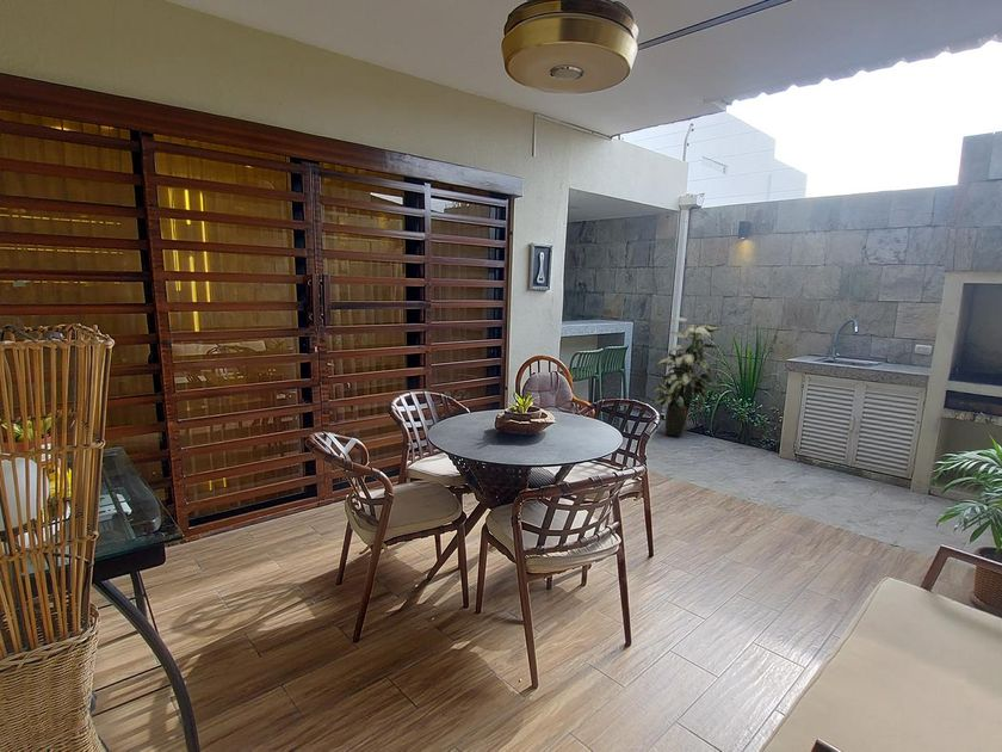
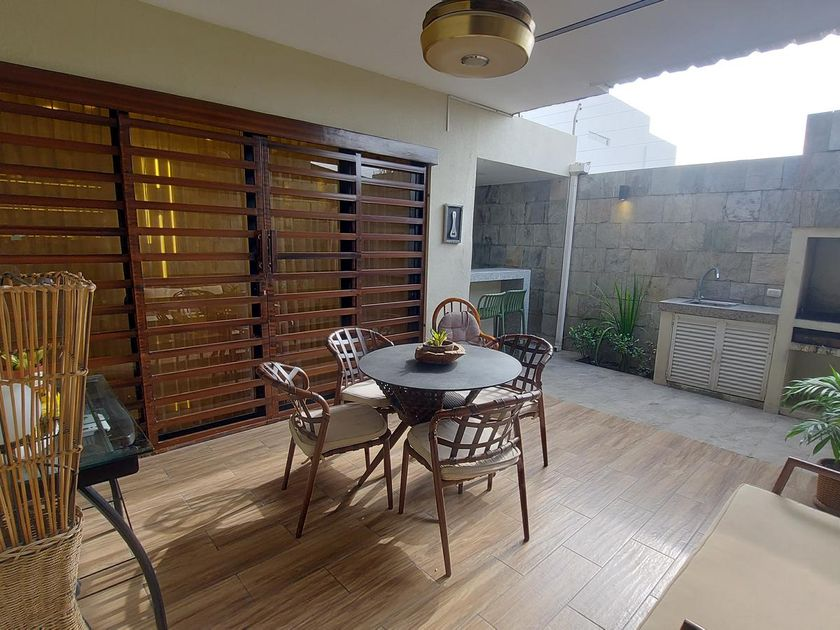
- indoor plant (682, 377)
